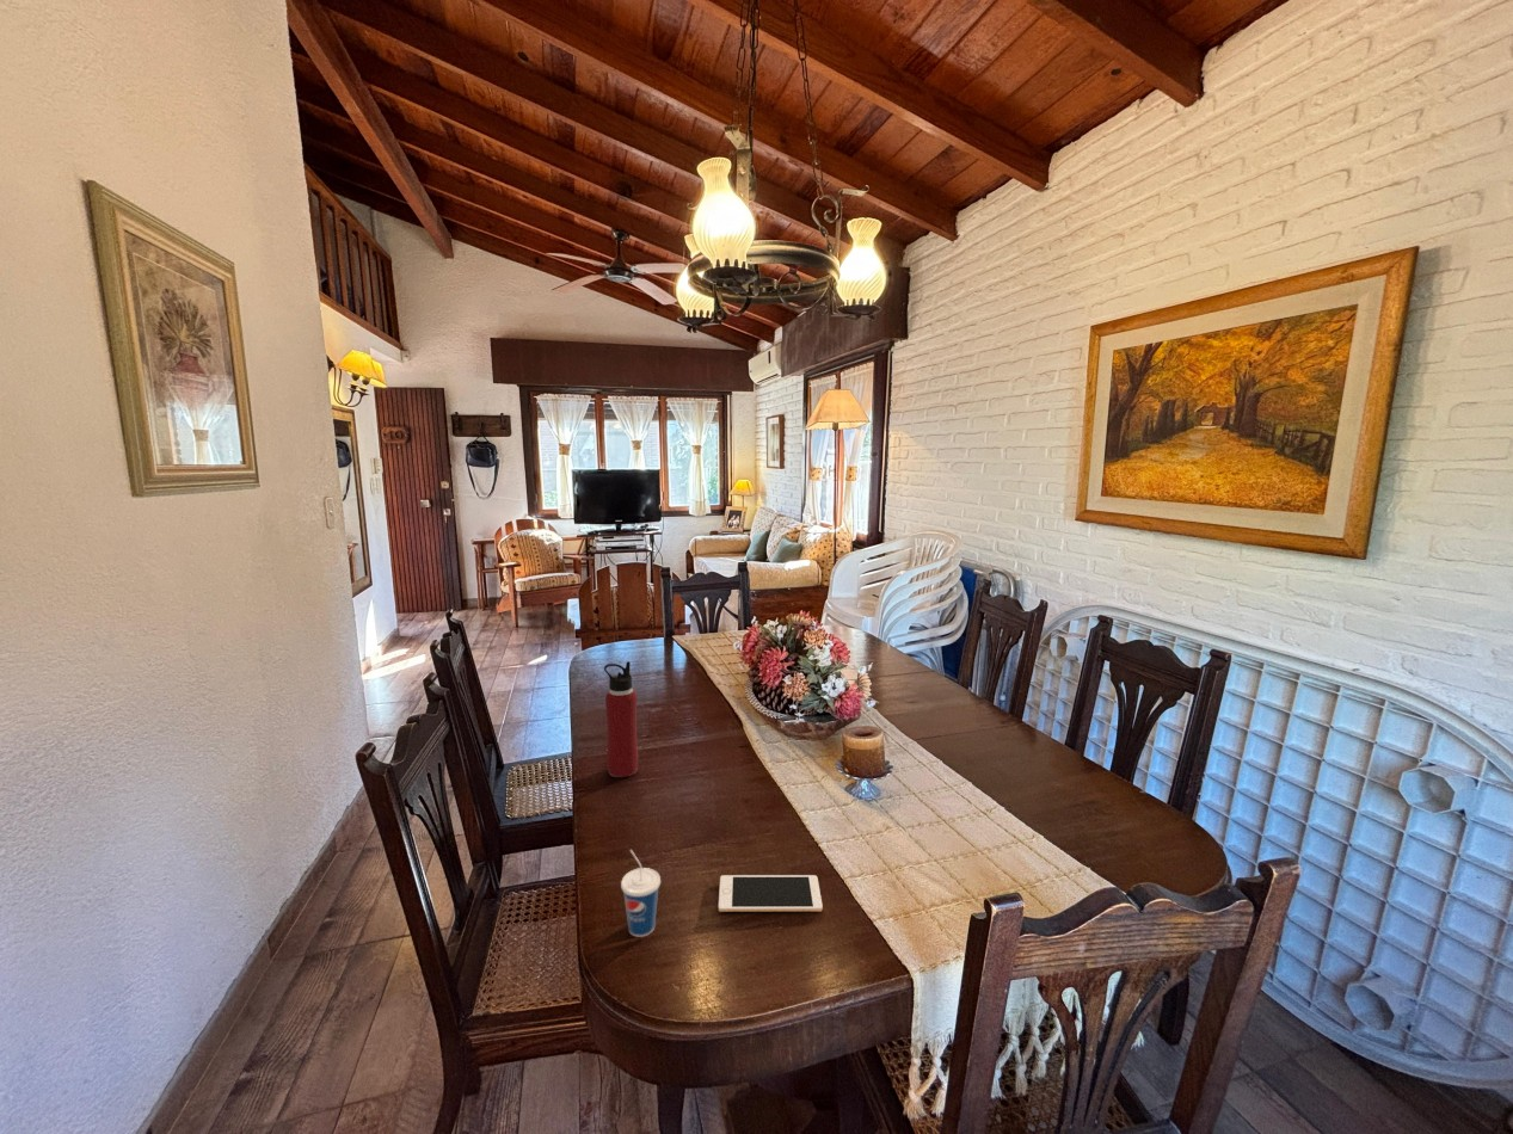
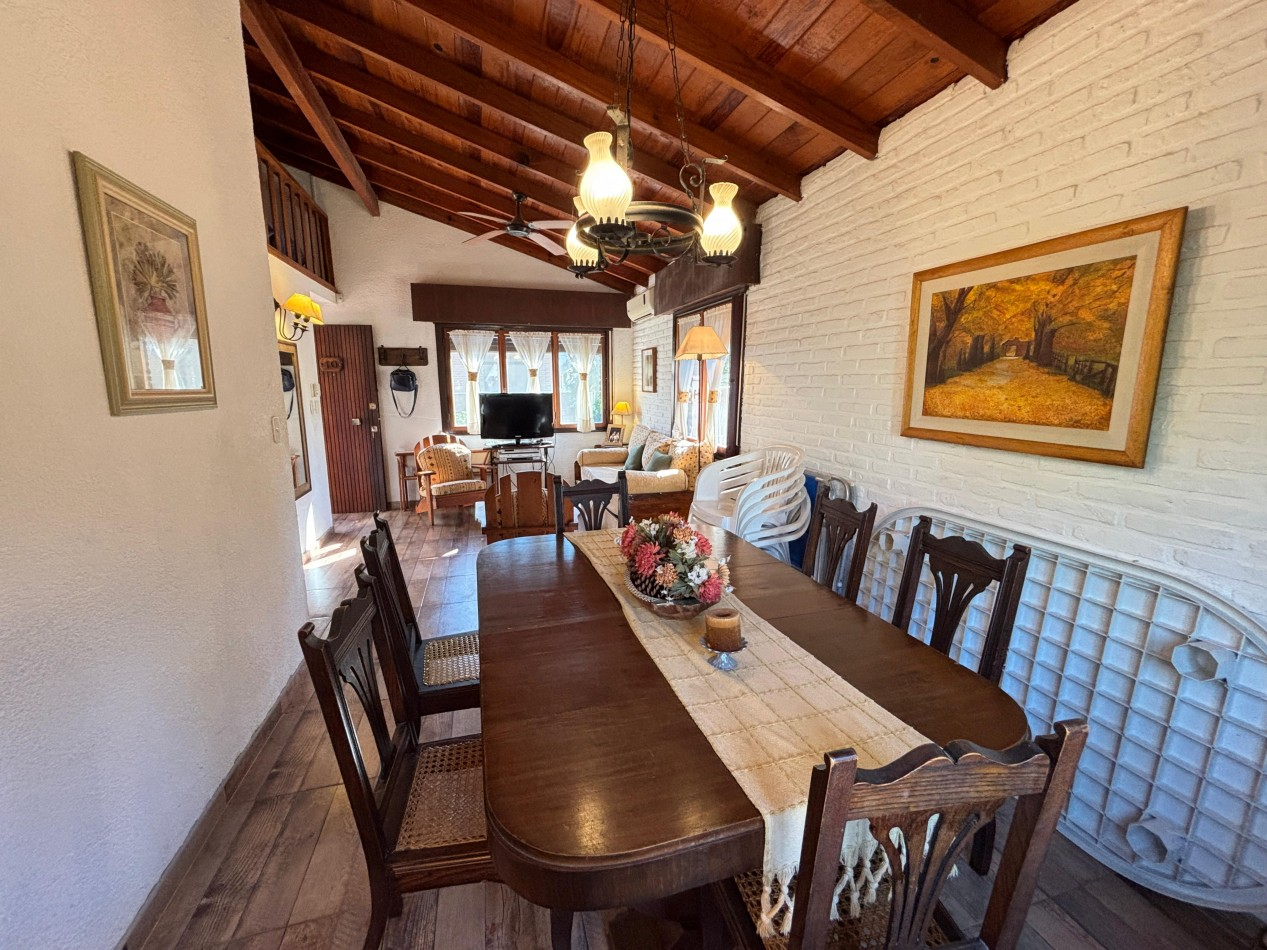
- cell phone (769, 893)
- water bottle (621, 716)
- cup (640, 890)
